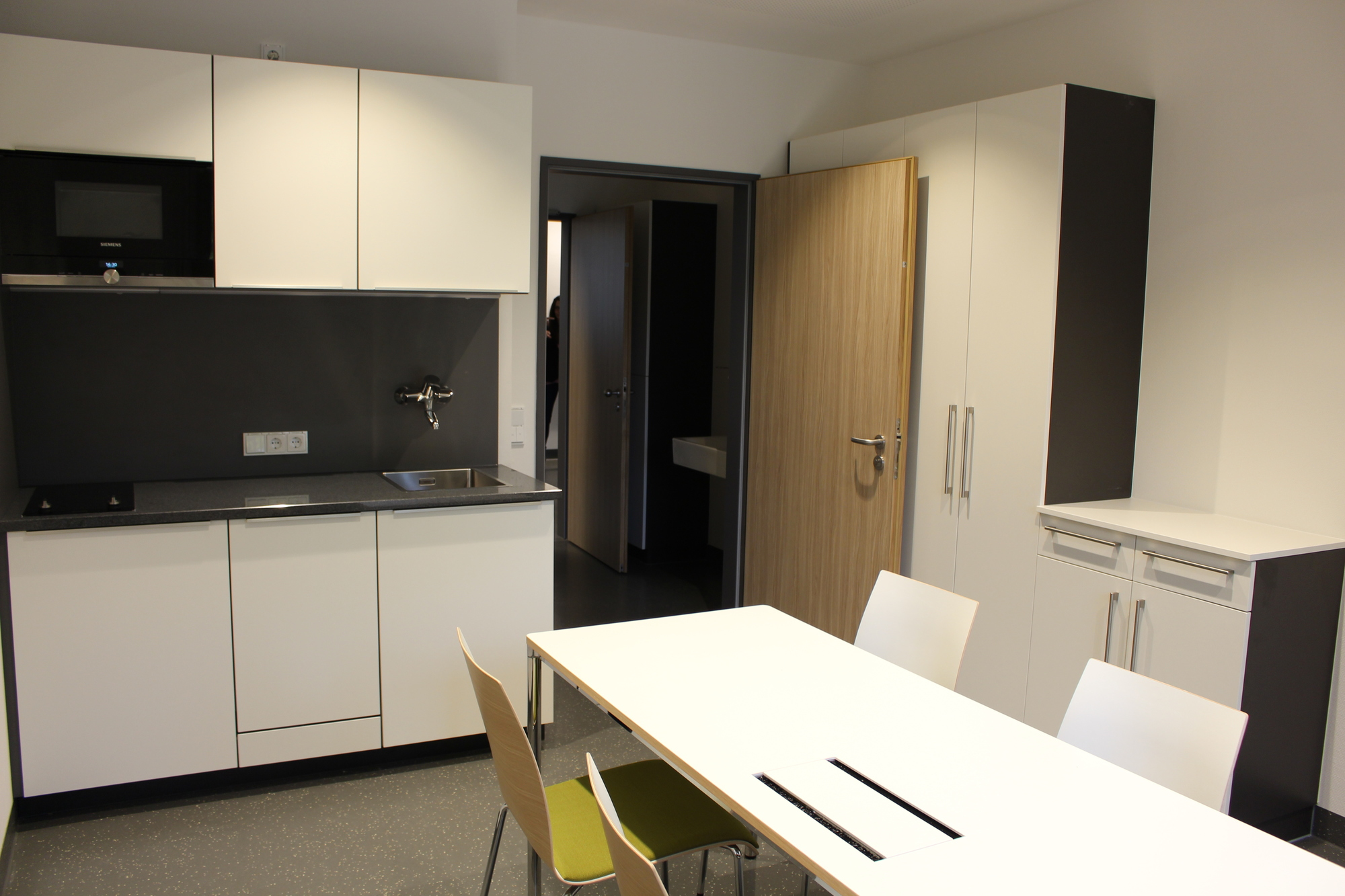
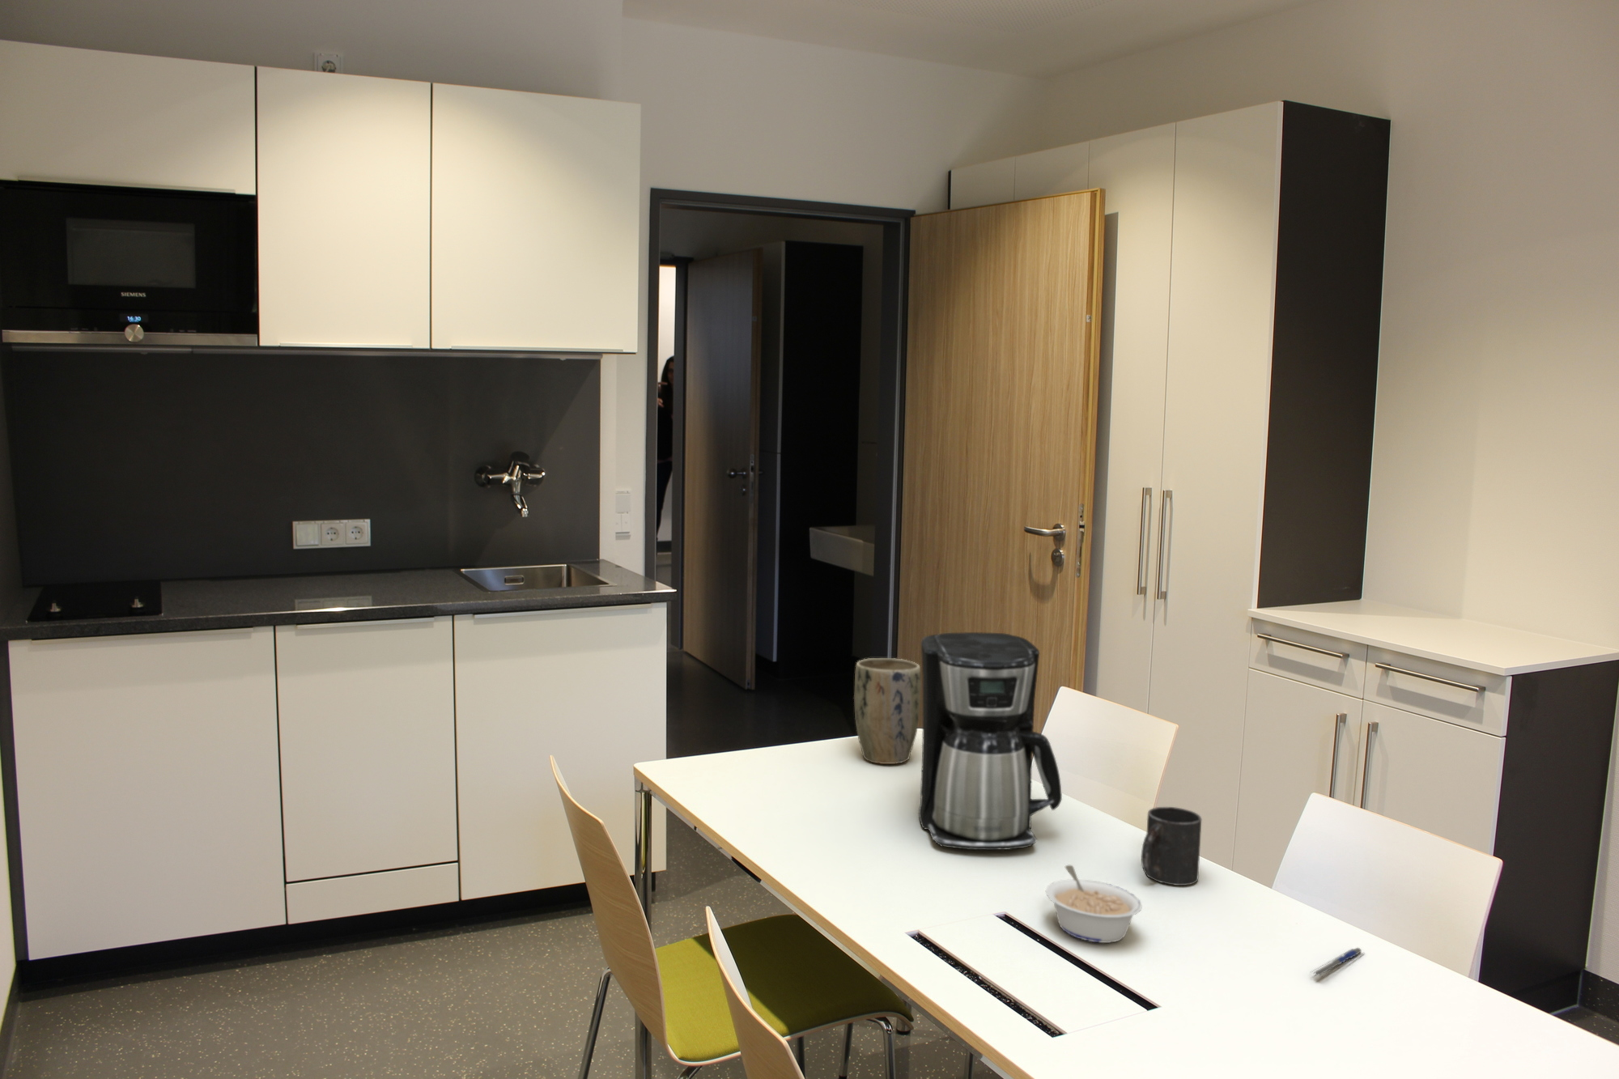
+ pen (1336, 961)
+ mug (1165, 848)
+ legume (1089, 908)
+ plant pot (886, 711)
+ coffee maker (989, 730)
